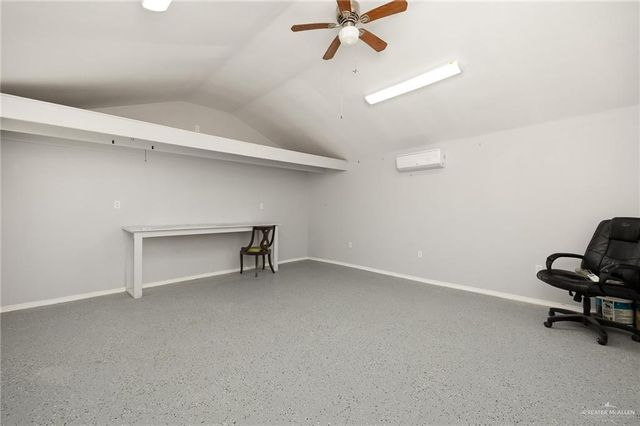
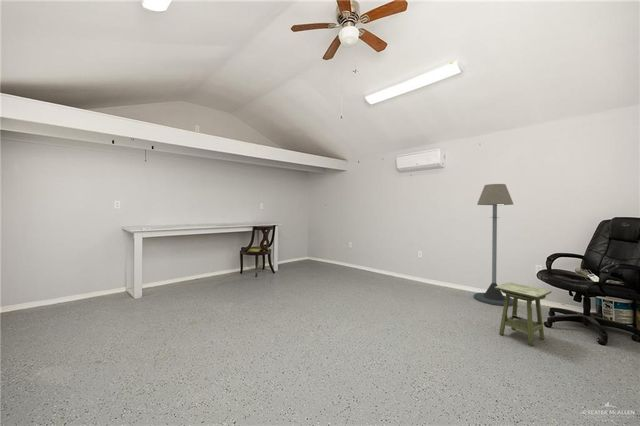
+ floor lamp (494, 242)
+ side table (521, 317)
